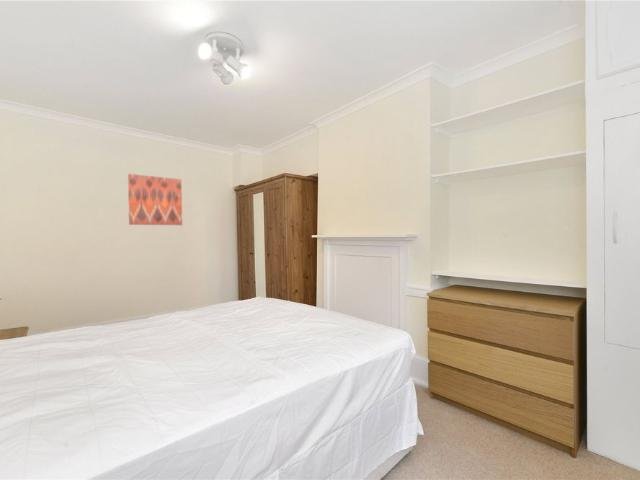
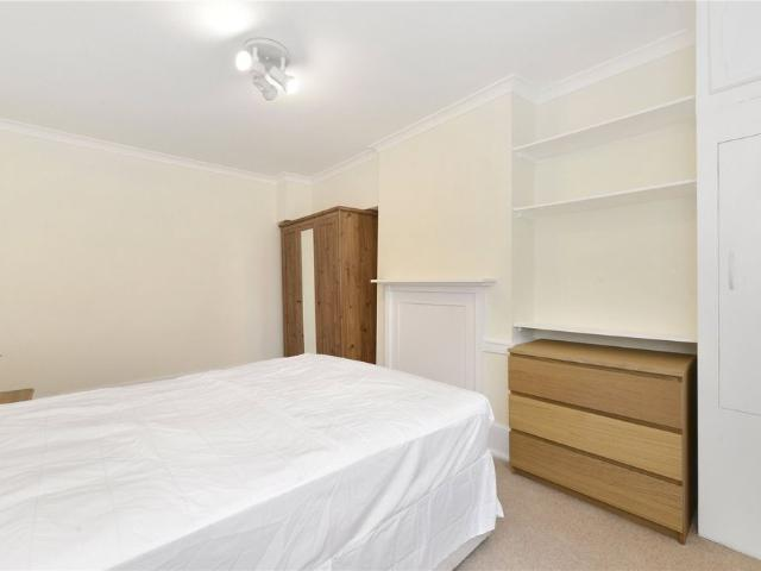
- wall art (156, 200)
